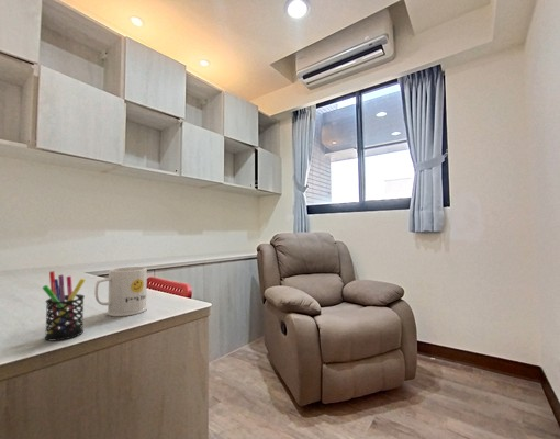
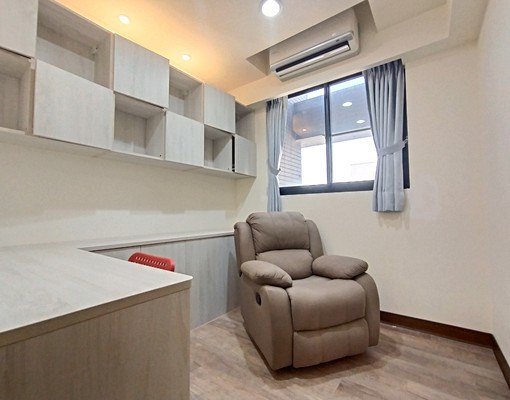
- pen holder (60, 303)
- mug (122, 291)
